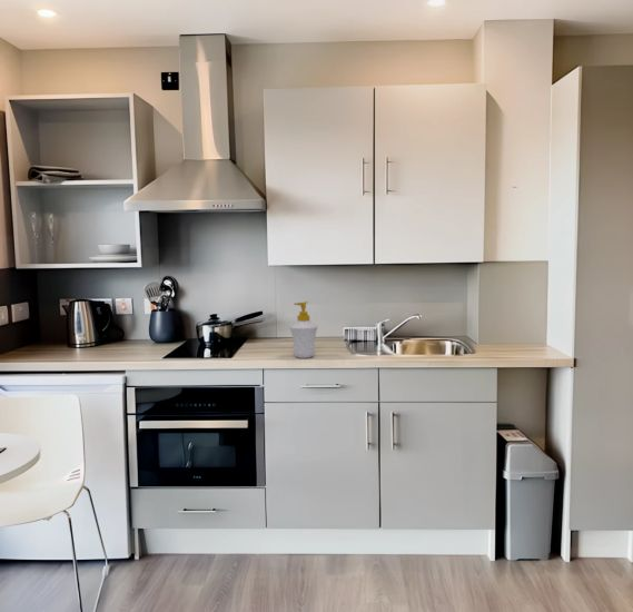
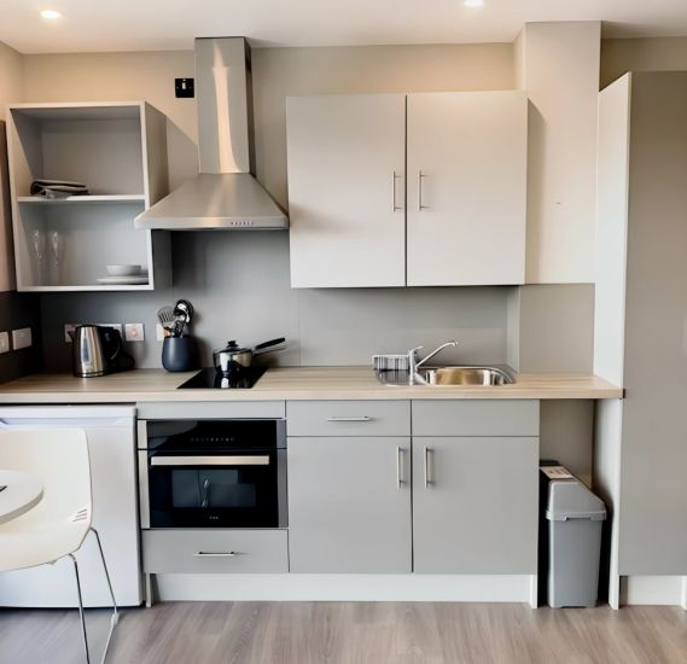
- soap bottle (304, 329)
